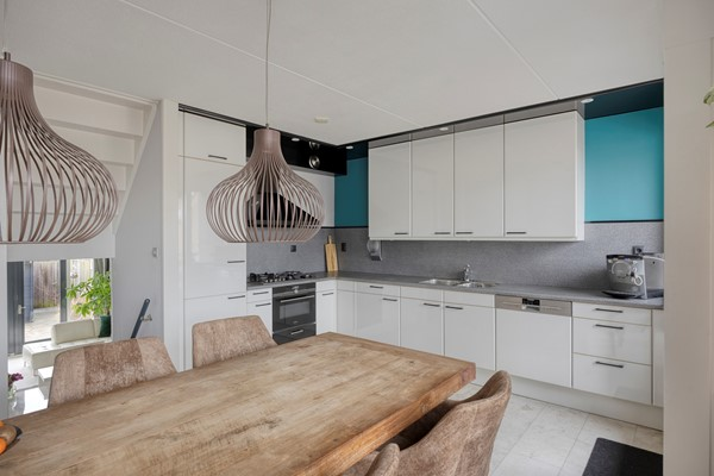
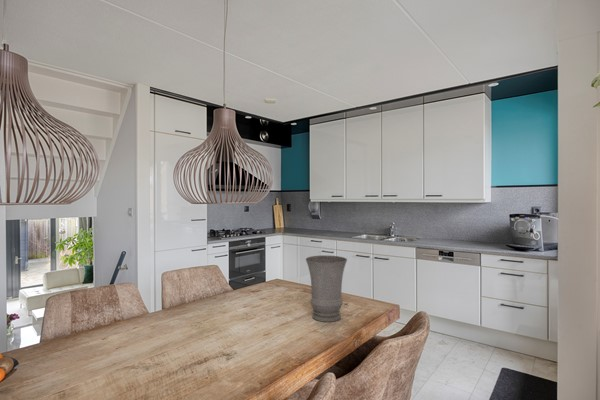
+ vase (326, 287)
